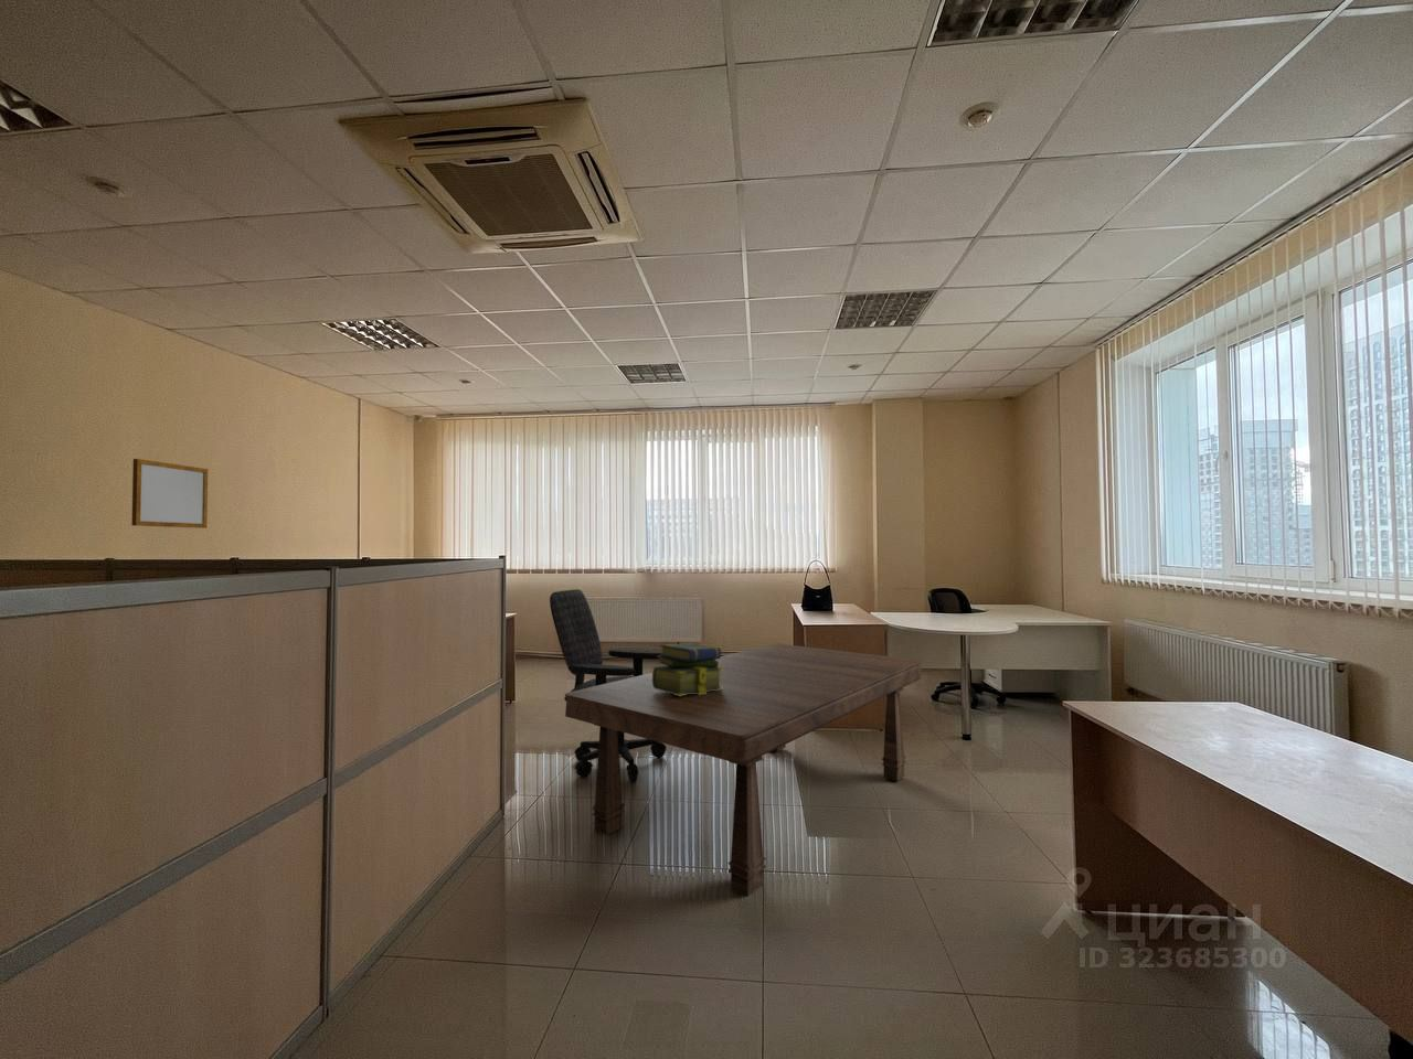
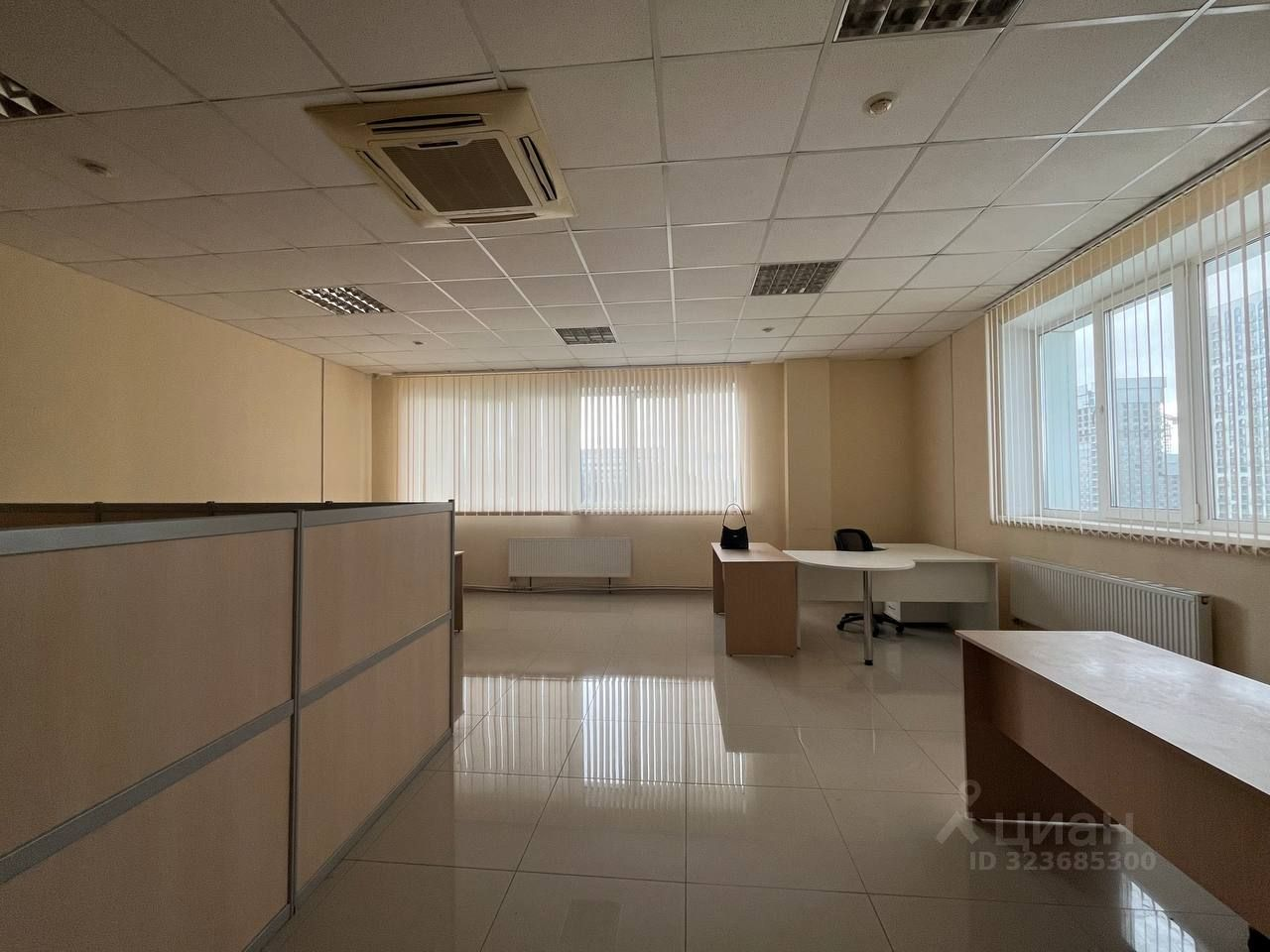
- writing board (172, 495)
- office chair (615, 676)
- stack of books (688, 665)
- dining table (765, 736)
